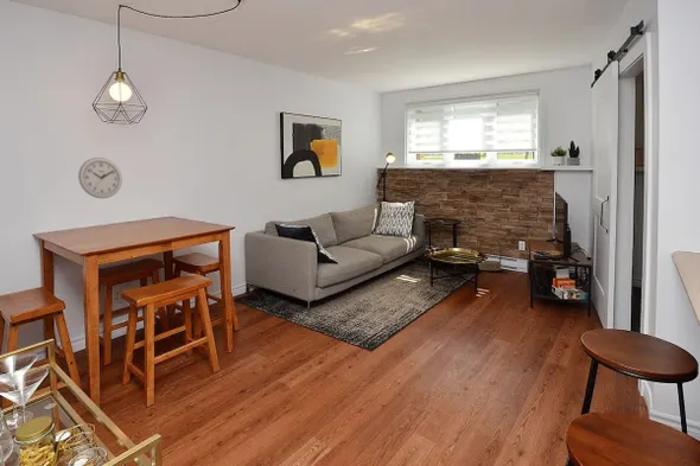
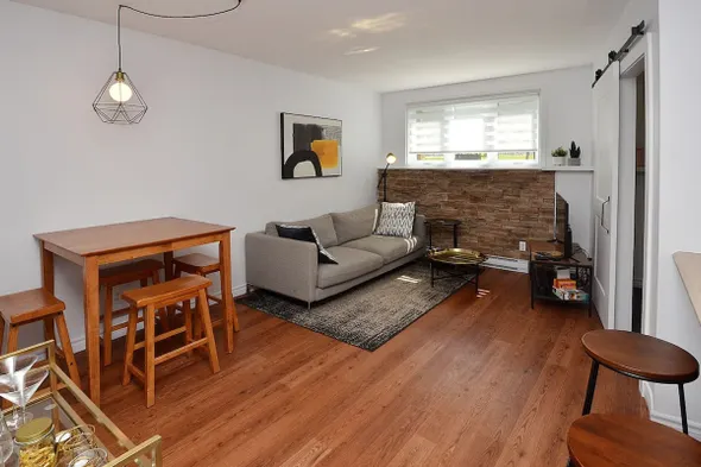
- wall clock (101, 178)
- basket (490, 261)
